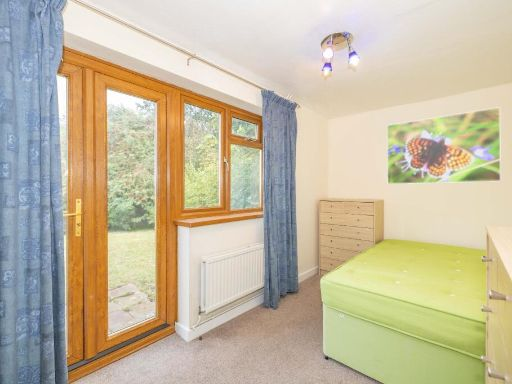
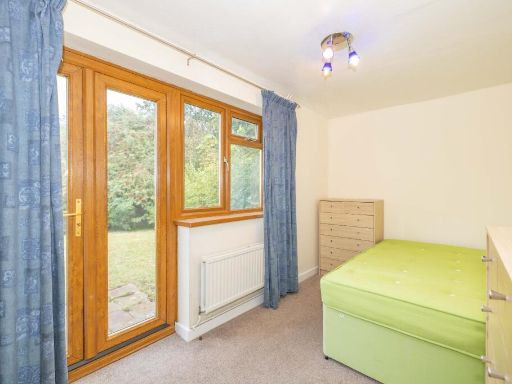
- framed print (437, 150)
